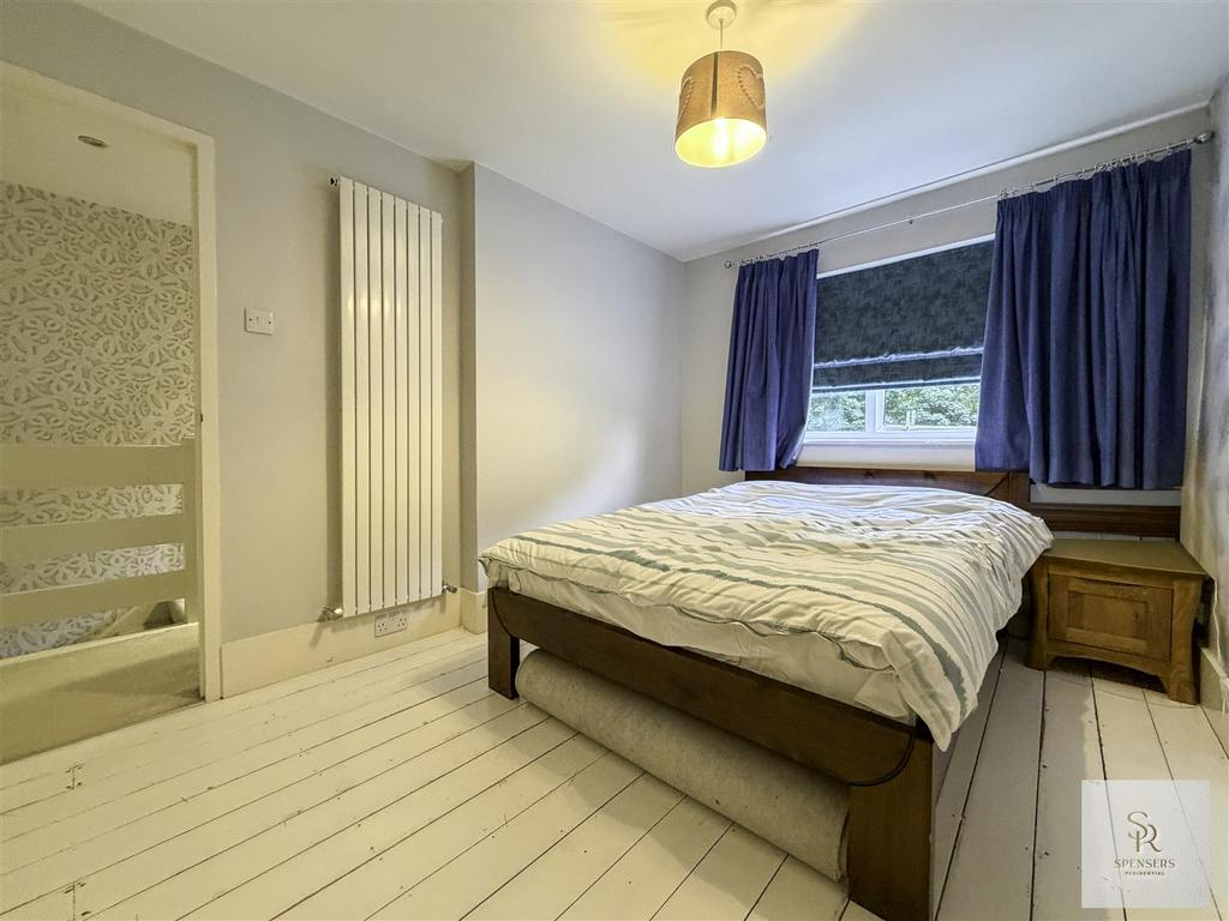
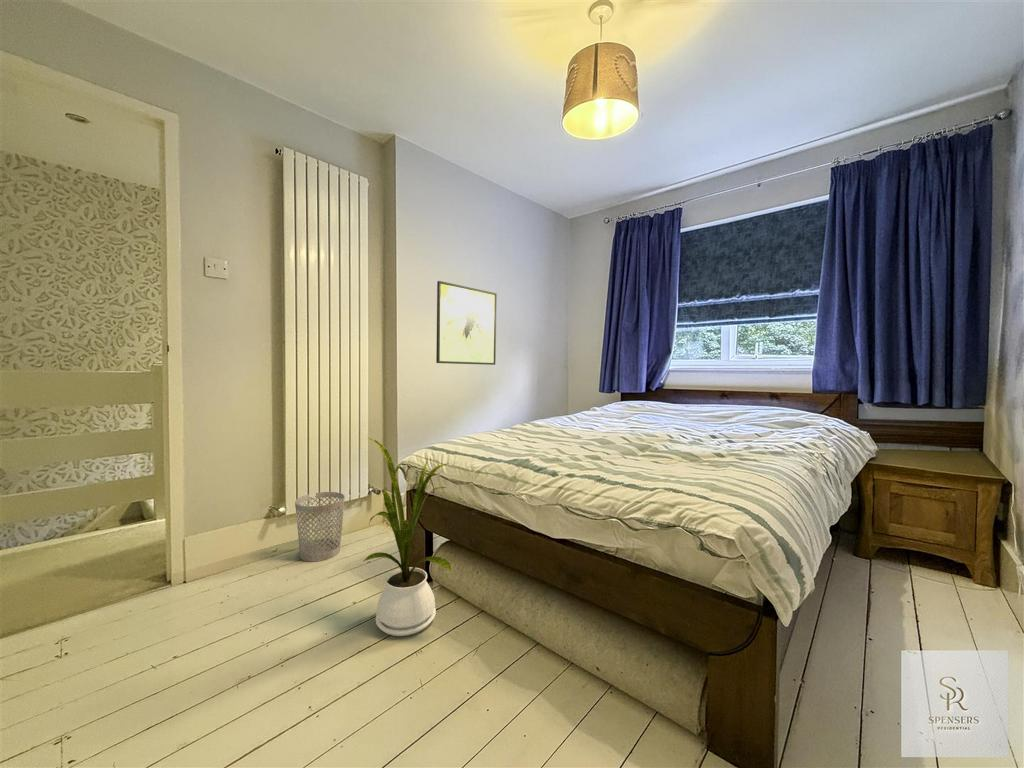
+ wastebasket (320, 526)
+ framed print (468, 325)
+ house plant (403, 530)
